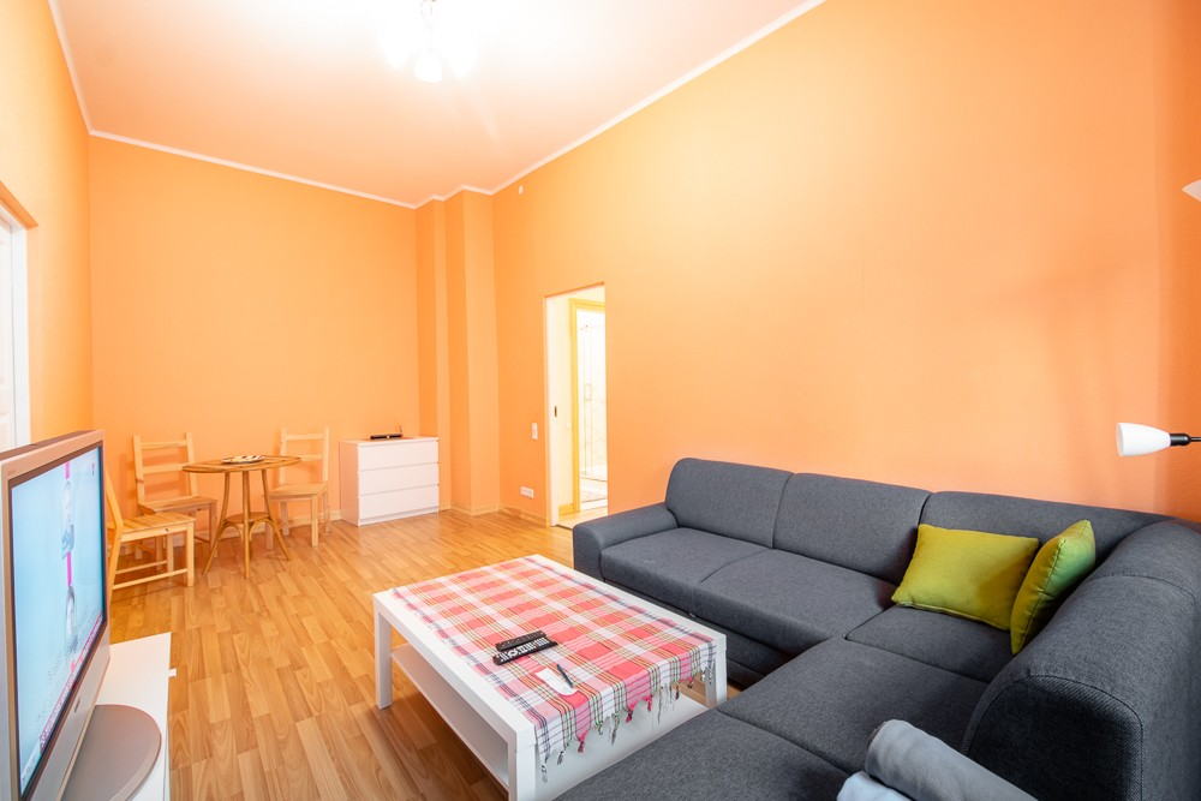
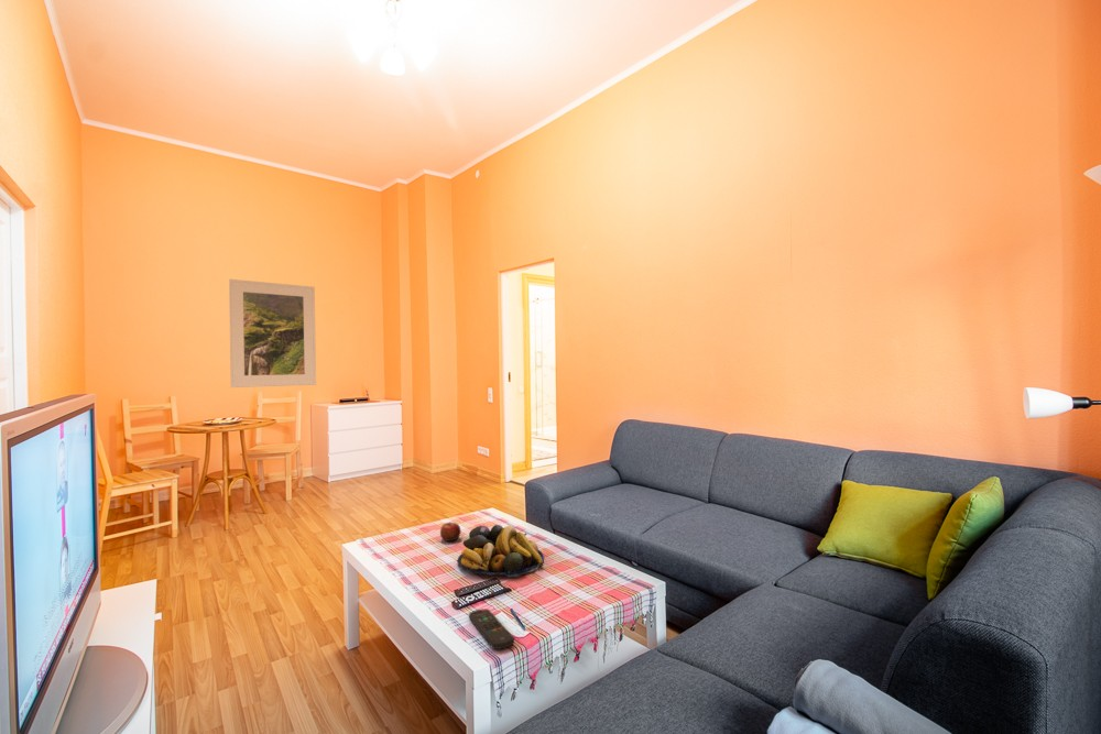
+ apple (450, 530)
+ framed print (274, 335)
+ remote control (490, 627)
+ fruit bowl (501, 544)
